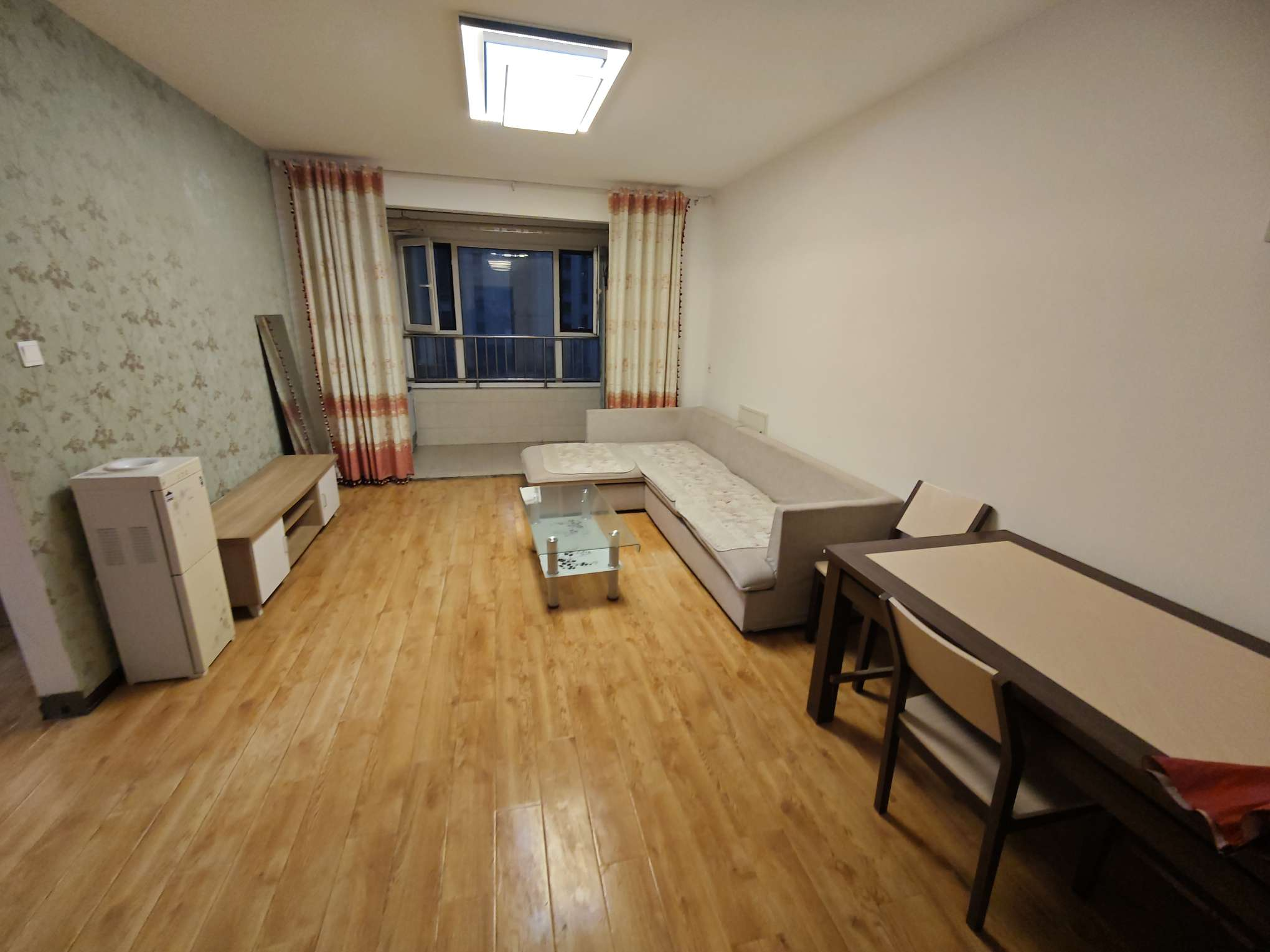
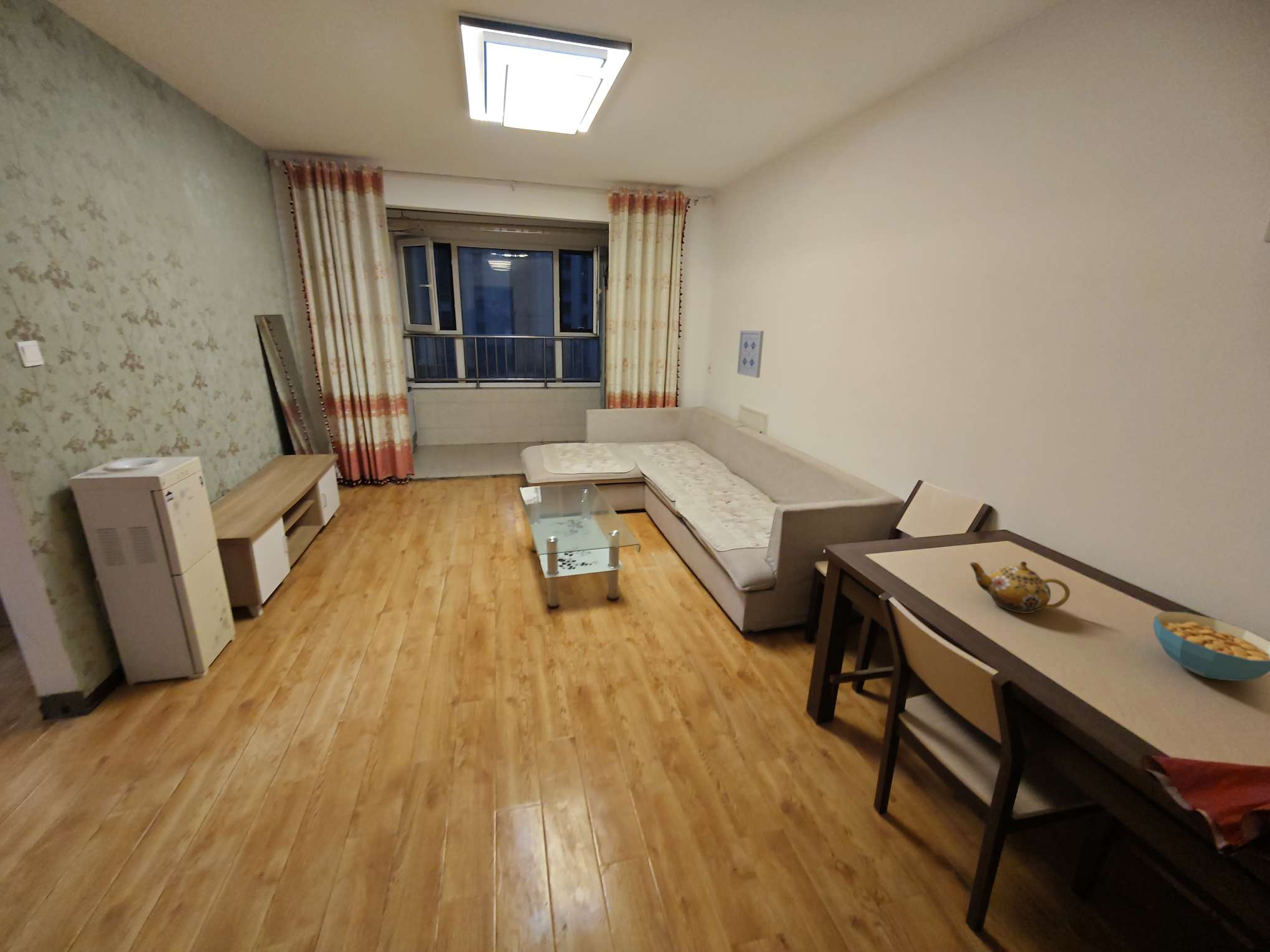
+ teapot (1017, 583)
+ wall art (750, 353)
+ cereal bowl (1208, 653)
